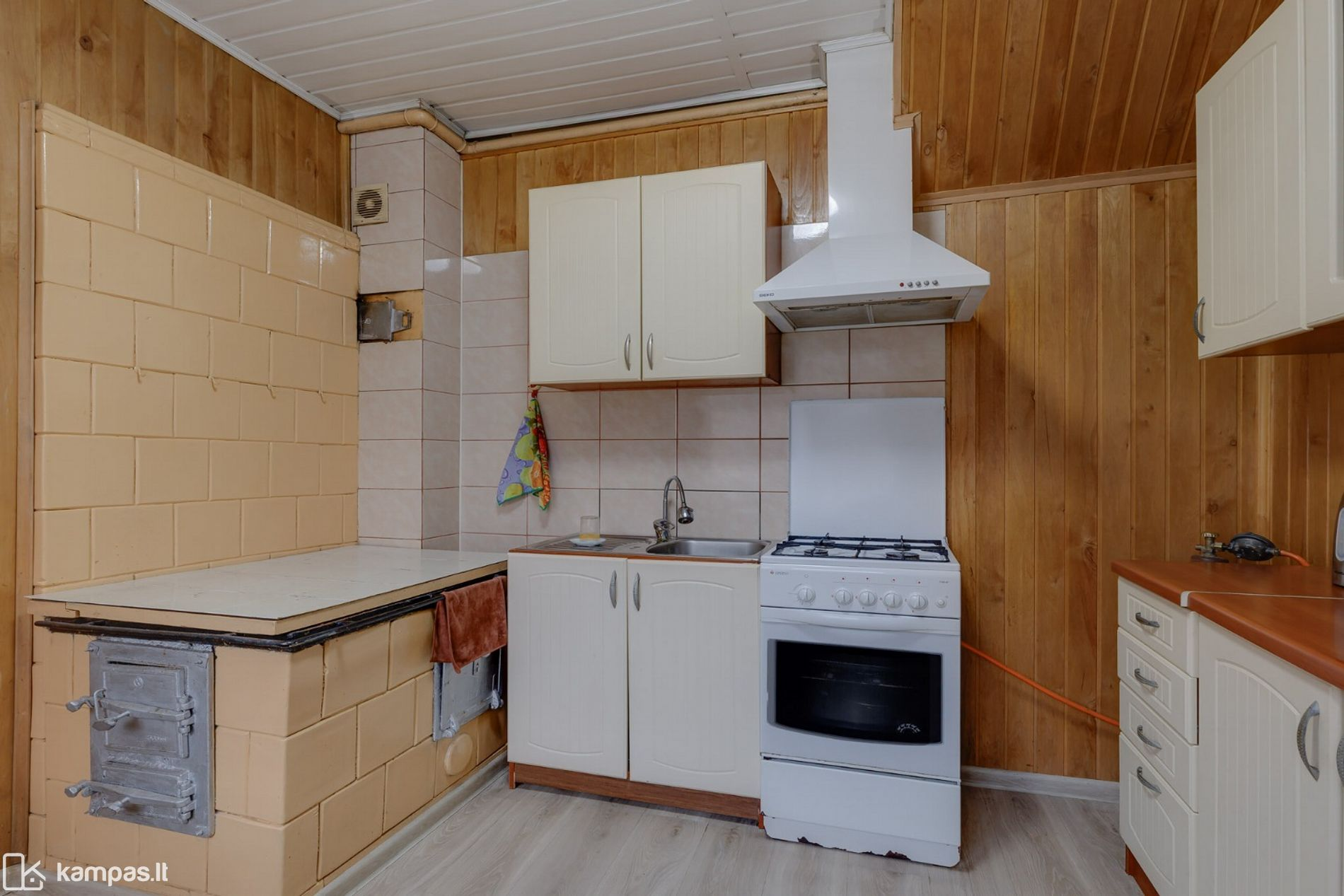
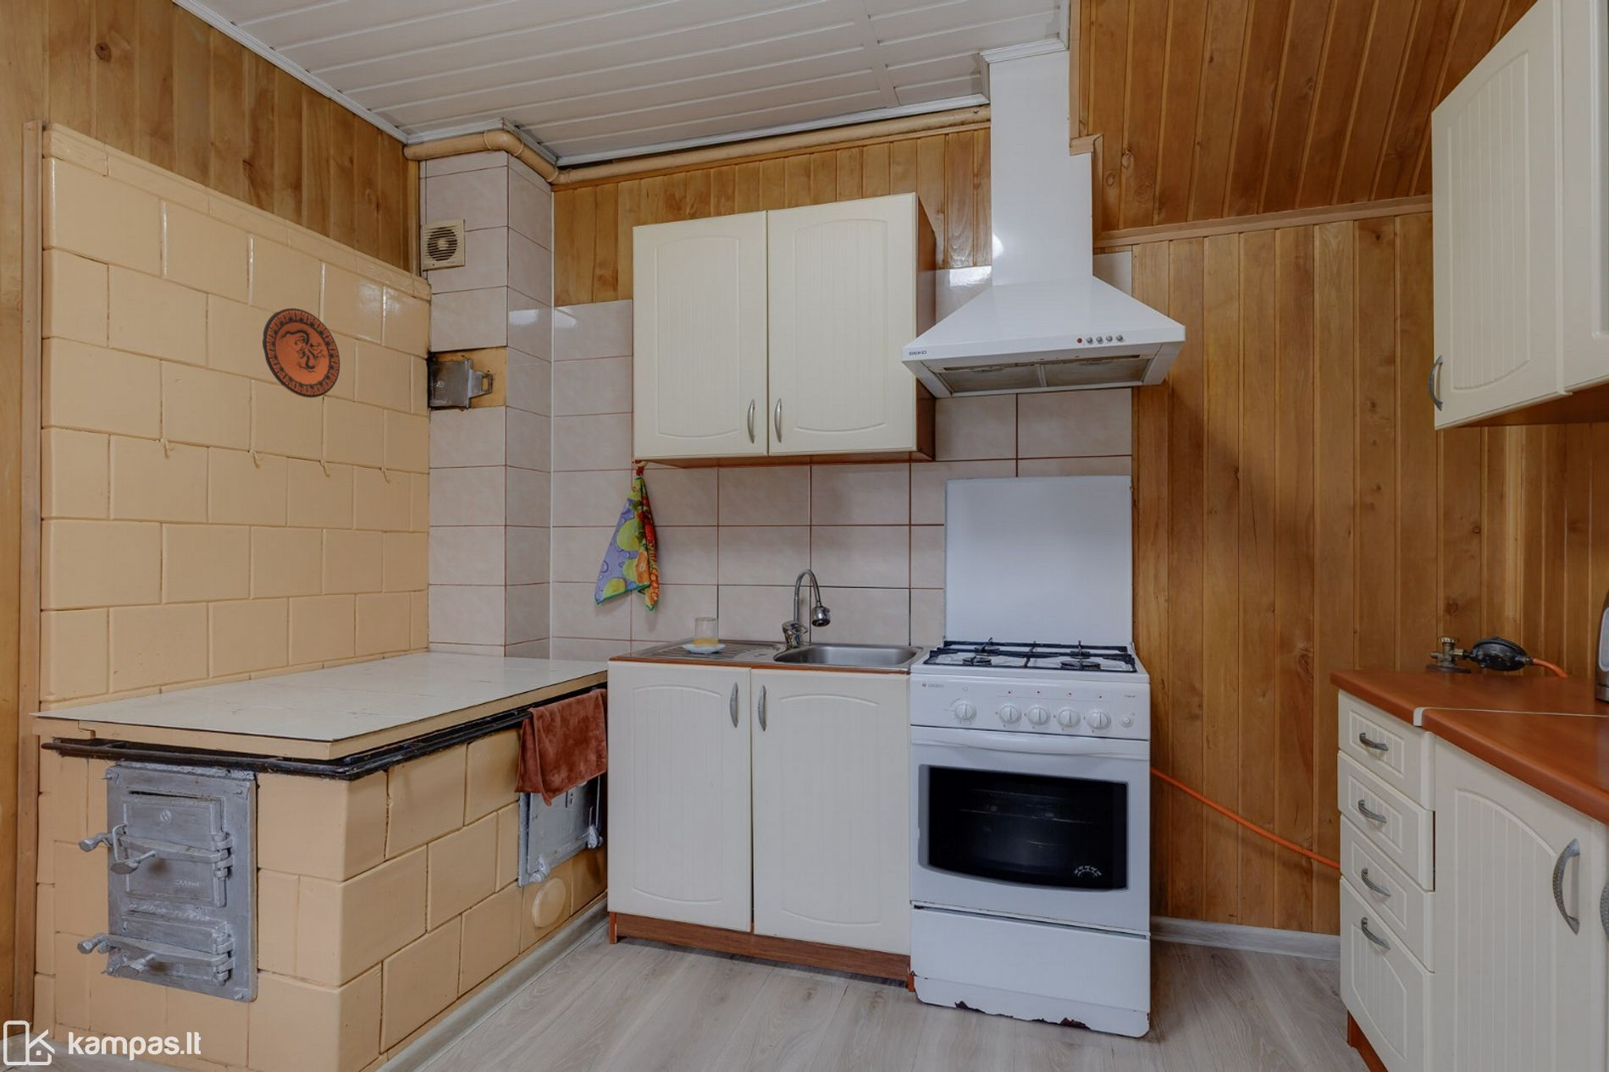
+ decorative plate (302, 353)
